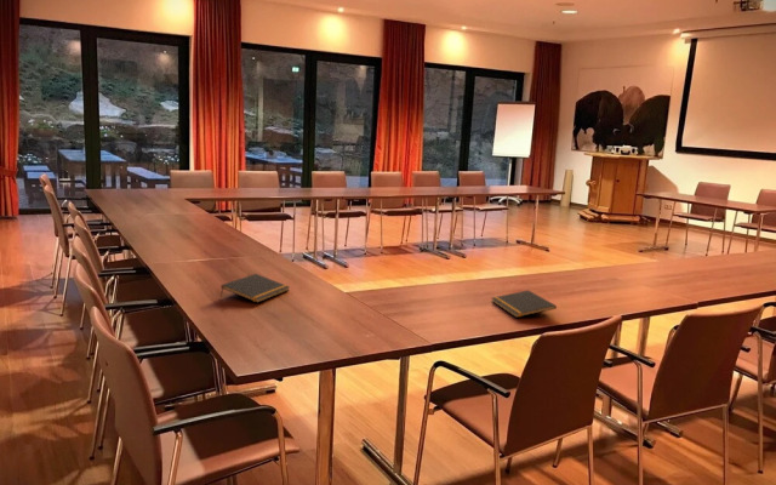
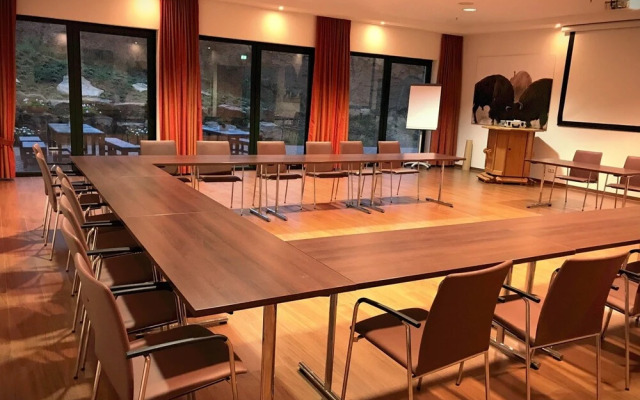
- notepad (523, 302)
- notepad (256, 287)
